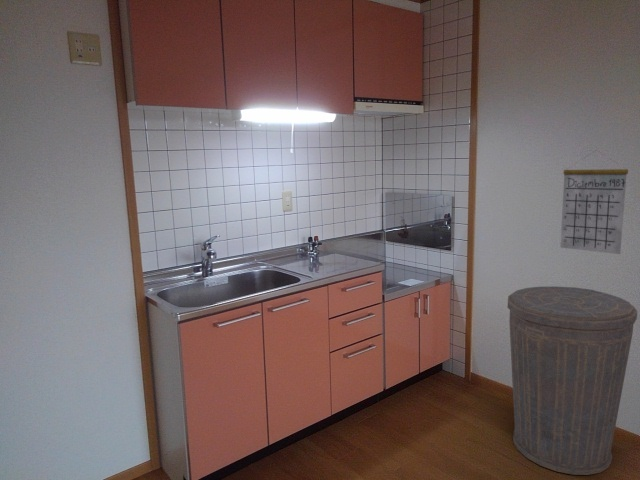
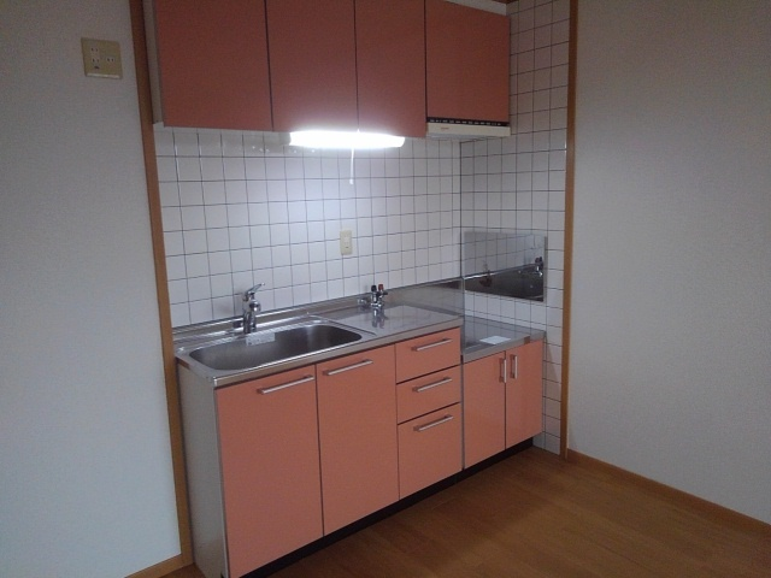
- calendar (592, 201)
- trash can (564, 375)
